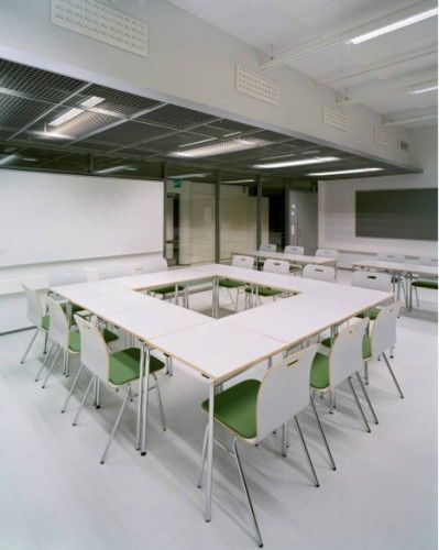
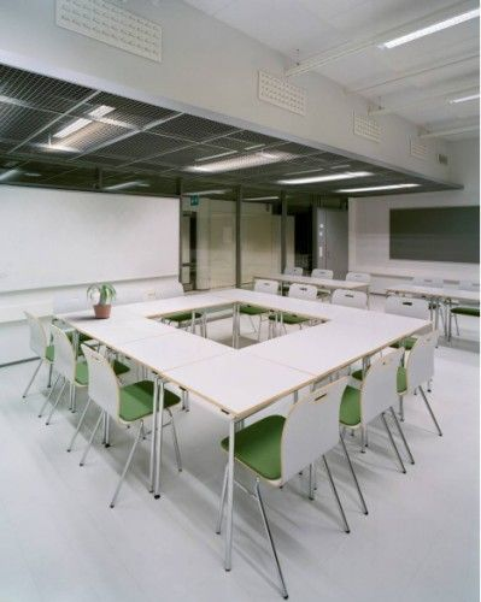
+ potted plant (105, 300)
